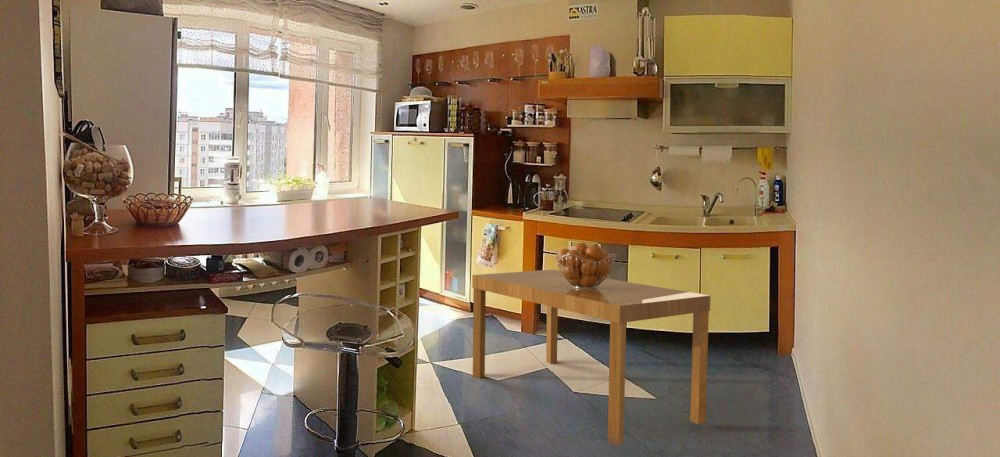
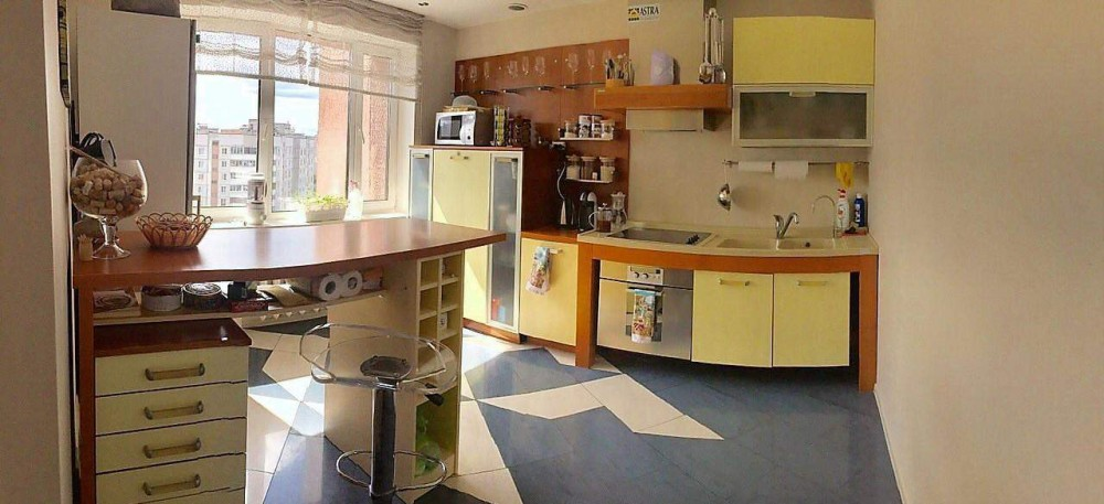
- fruit basket (585, 264)
- dining table (556, 341)
